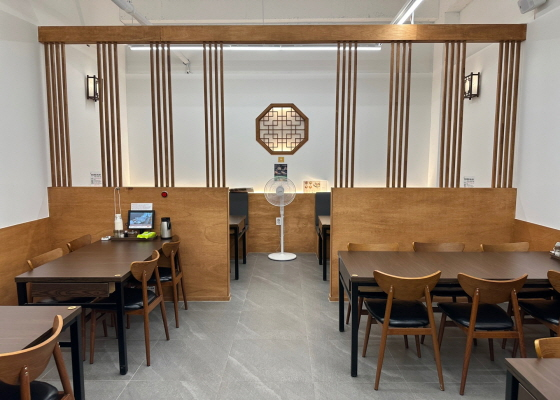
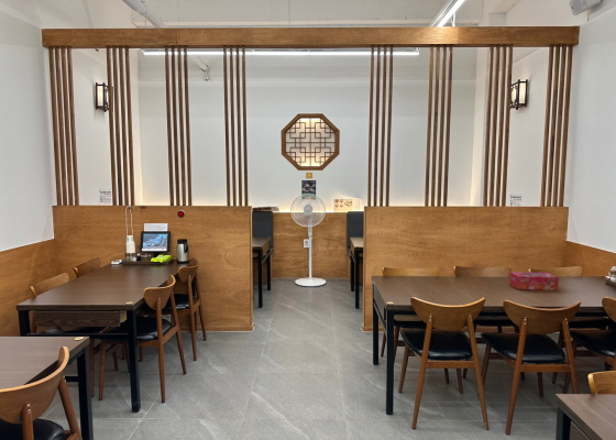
+ tissue box (532, 280)
